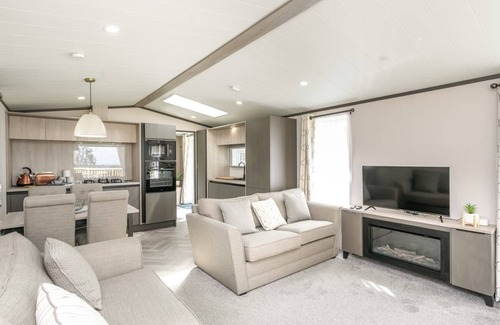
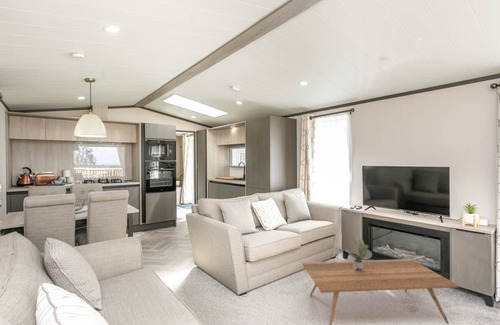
+ coffee table (372, 290)
+ potted plant (359, 255)
